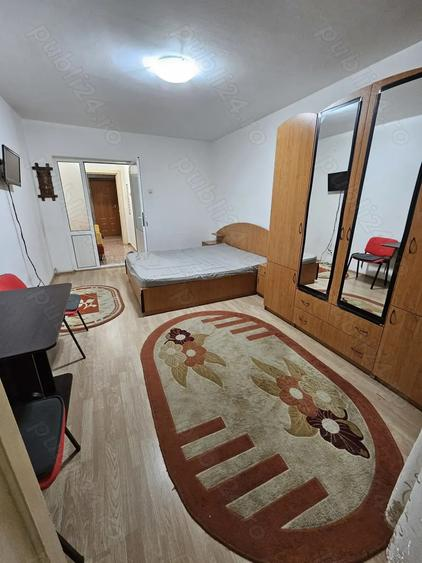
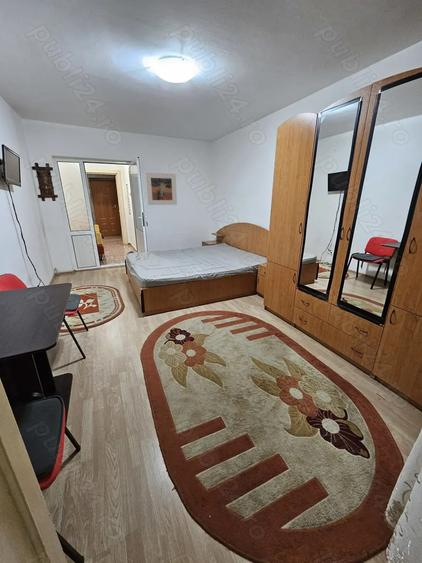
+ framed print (161, 189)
